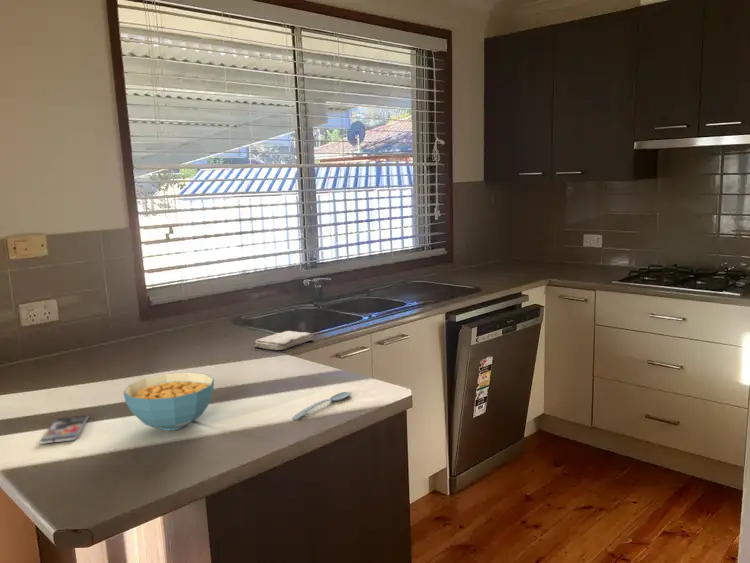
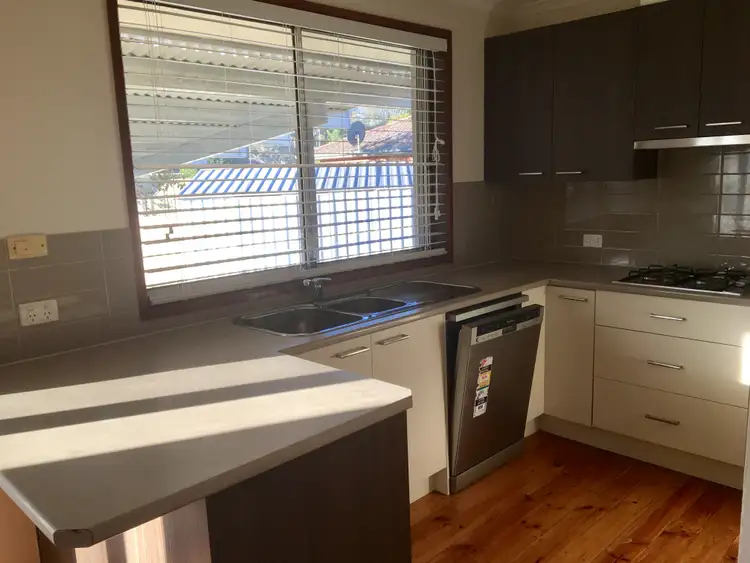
- smartphone (65, 428)
- washcloth (284, 339)
- cereal bowl (171, 405)
- spoon (322, 402)
